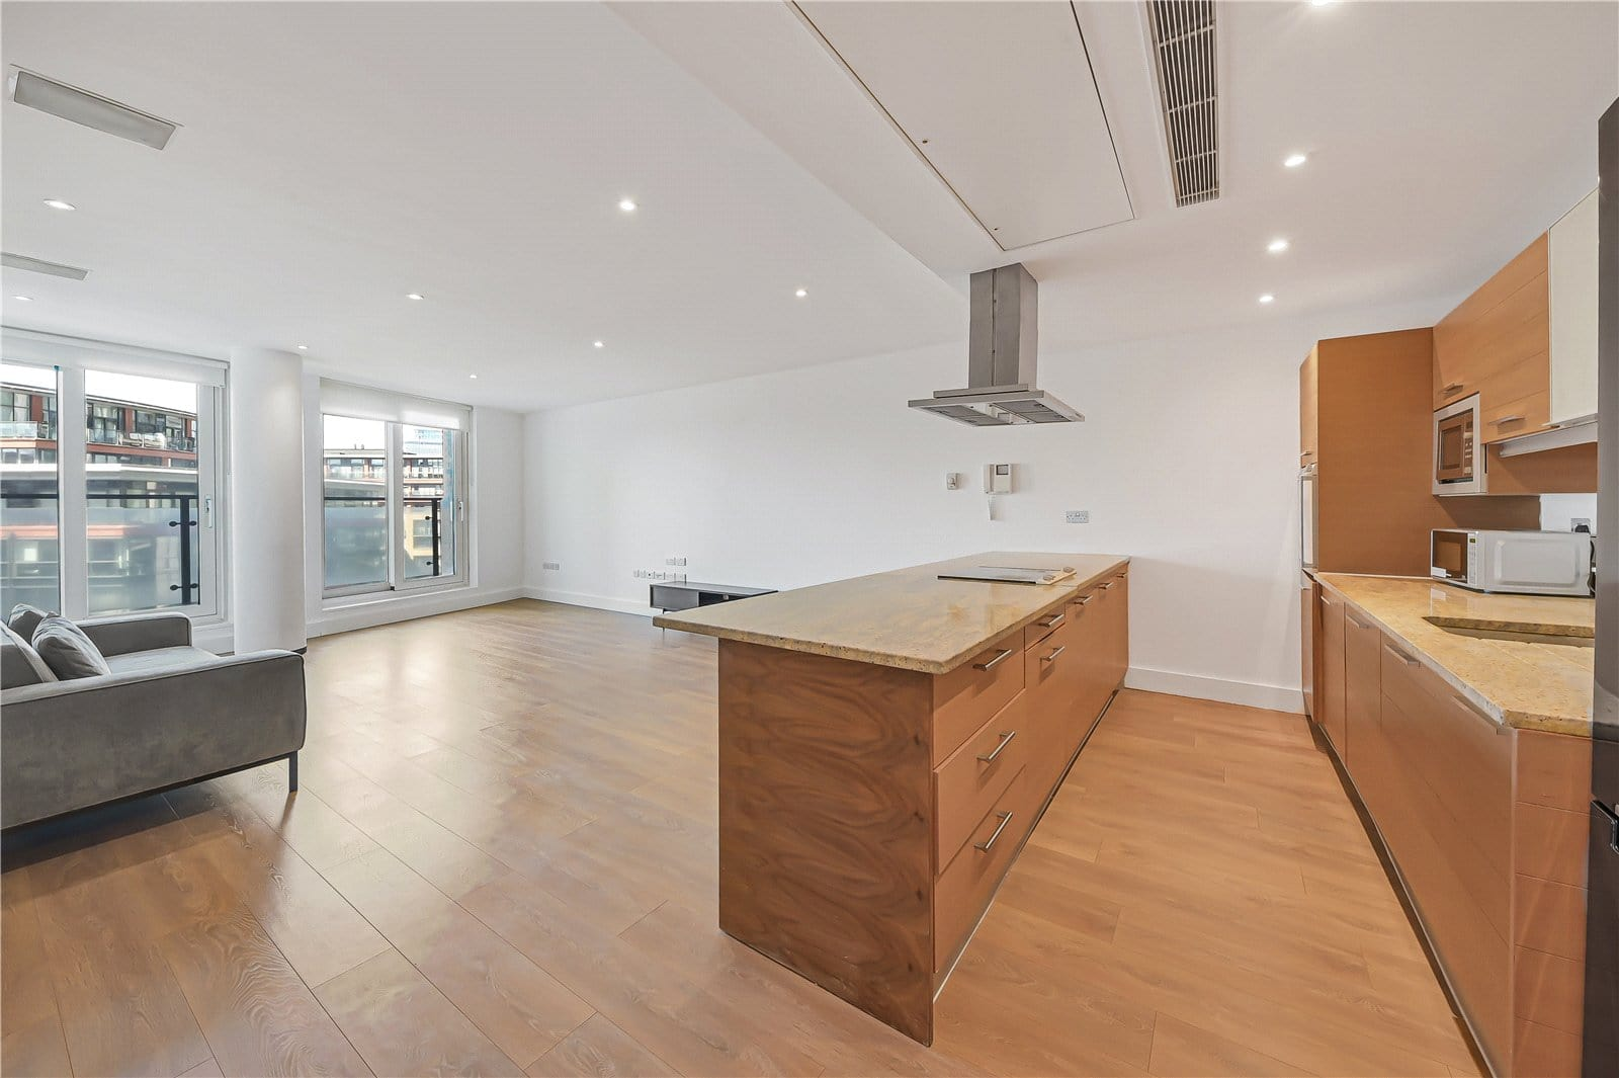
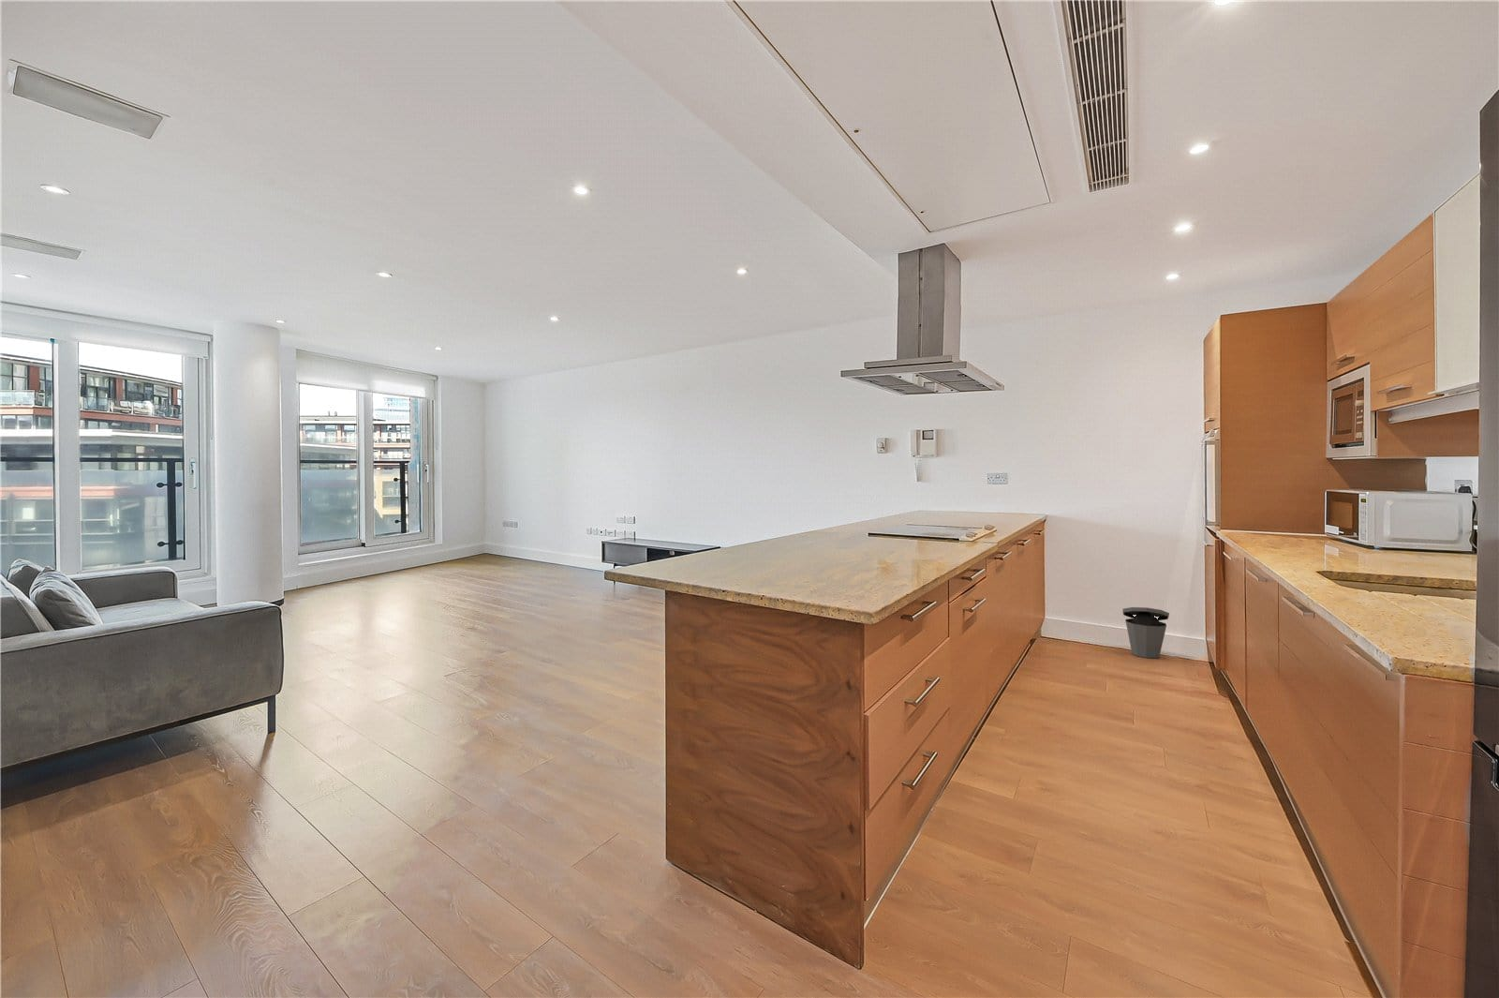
+ trash can (1145, 629)
